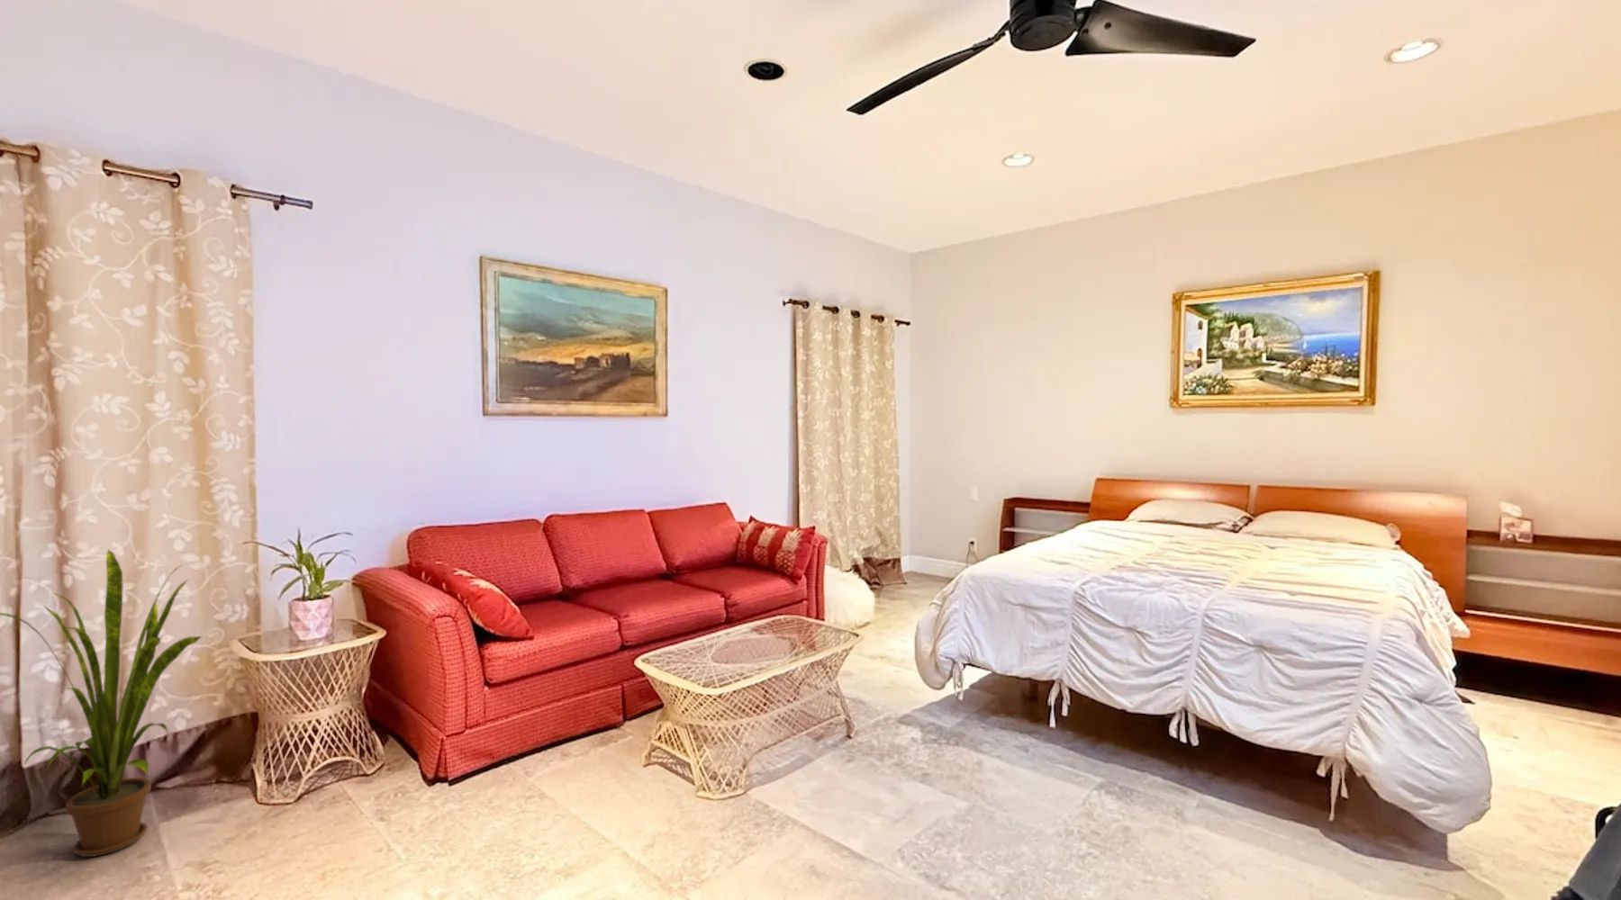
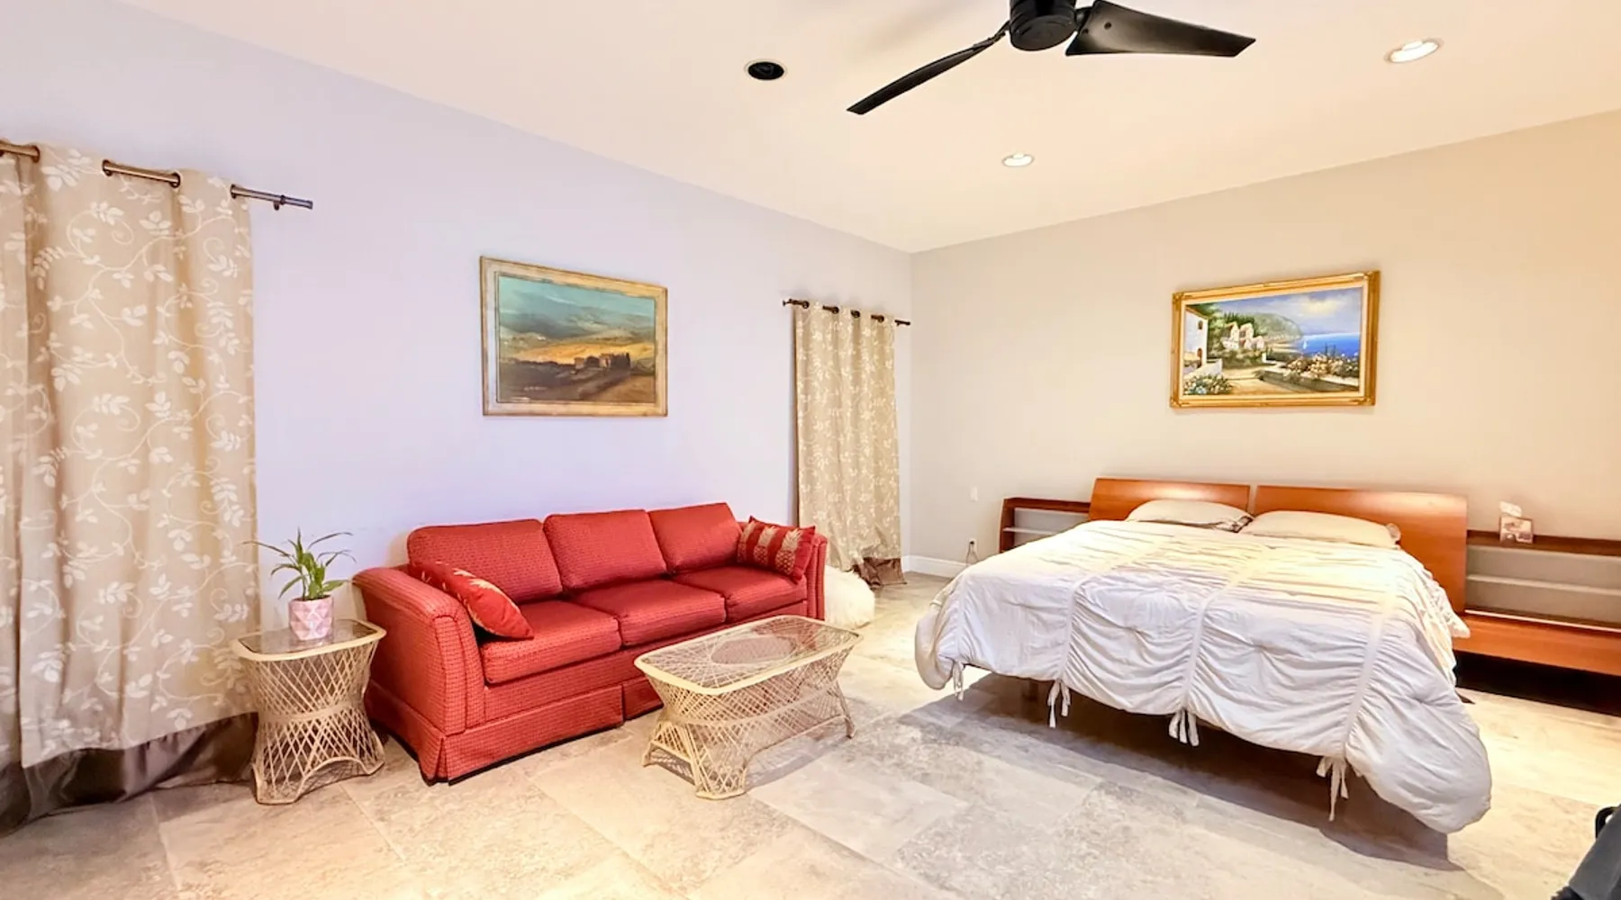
- house plant (99, 700)
